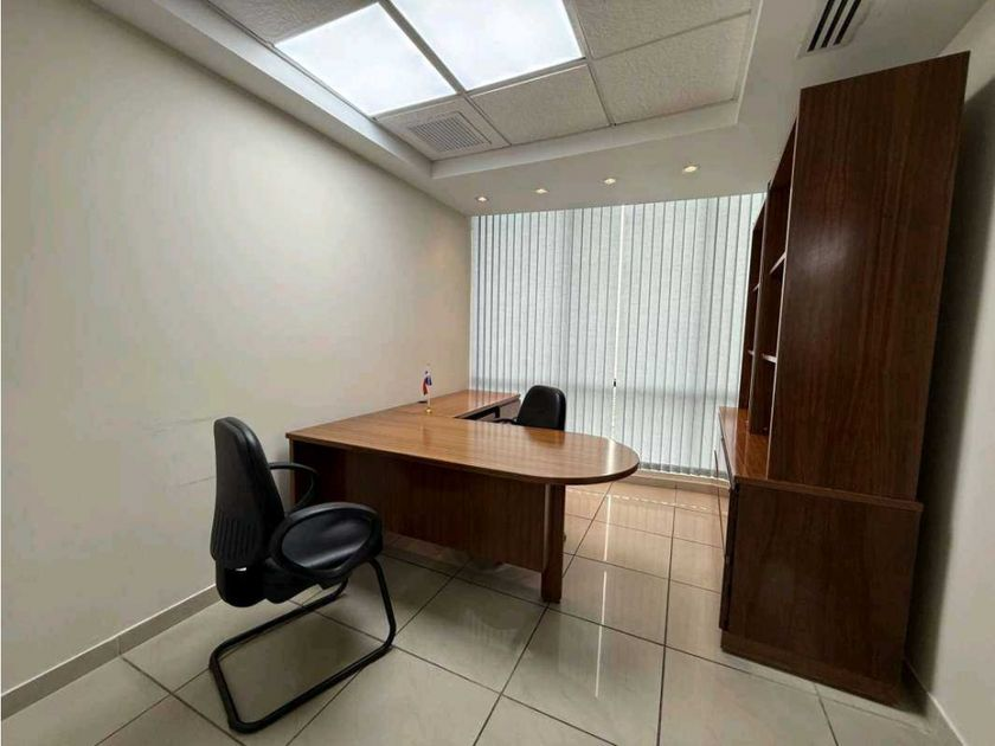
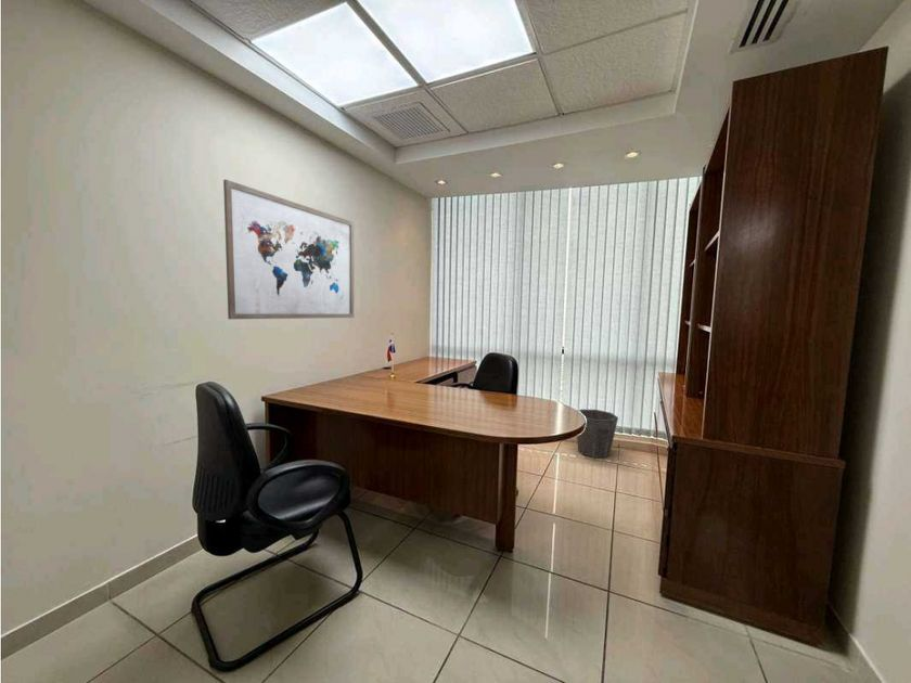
+ waste bin (594, 433)
+ wall art (301, 262)
